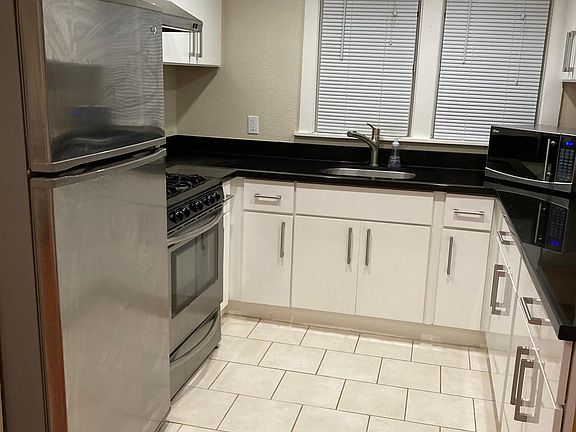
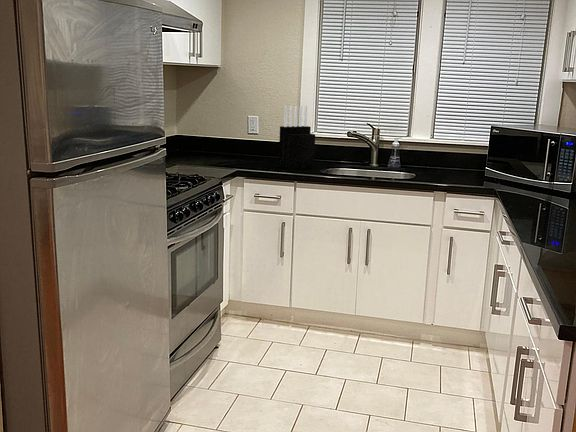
+ knife block (298, 137)
